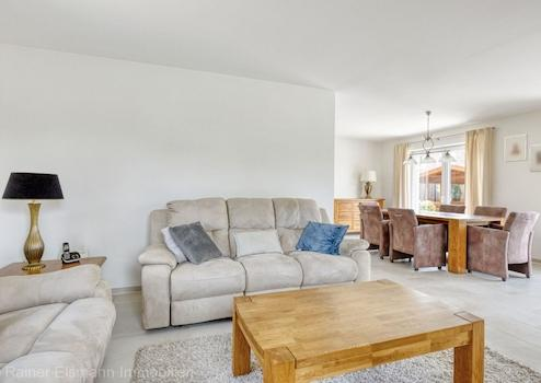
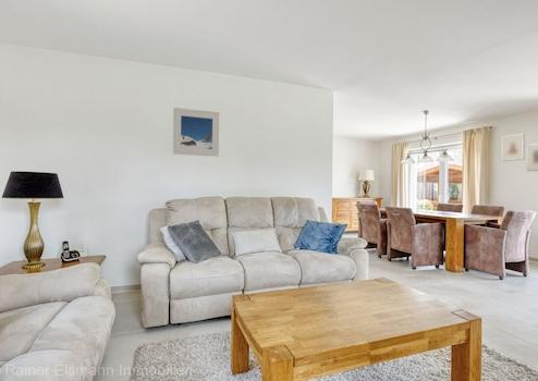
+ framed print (196, 132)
